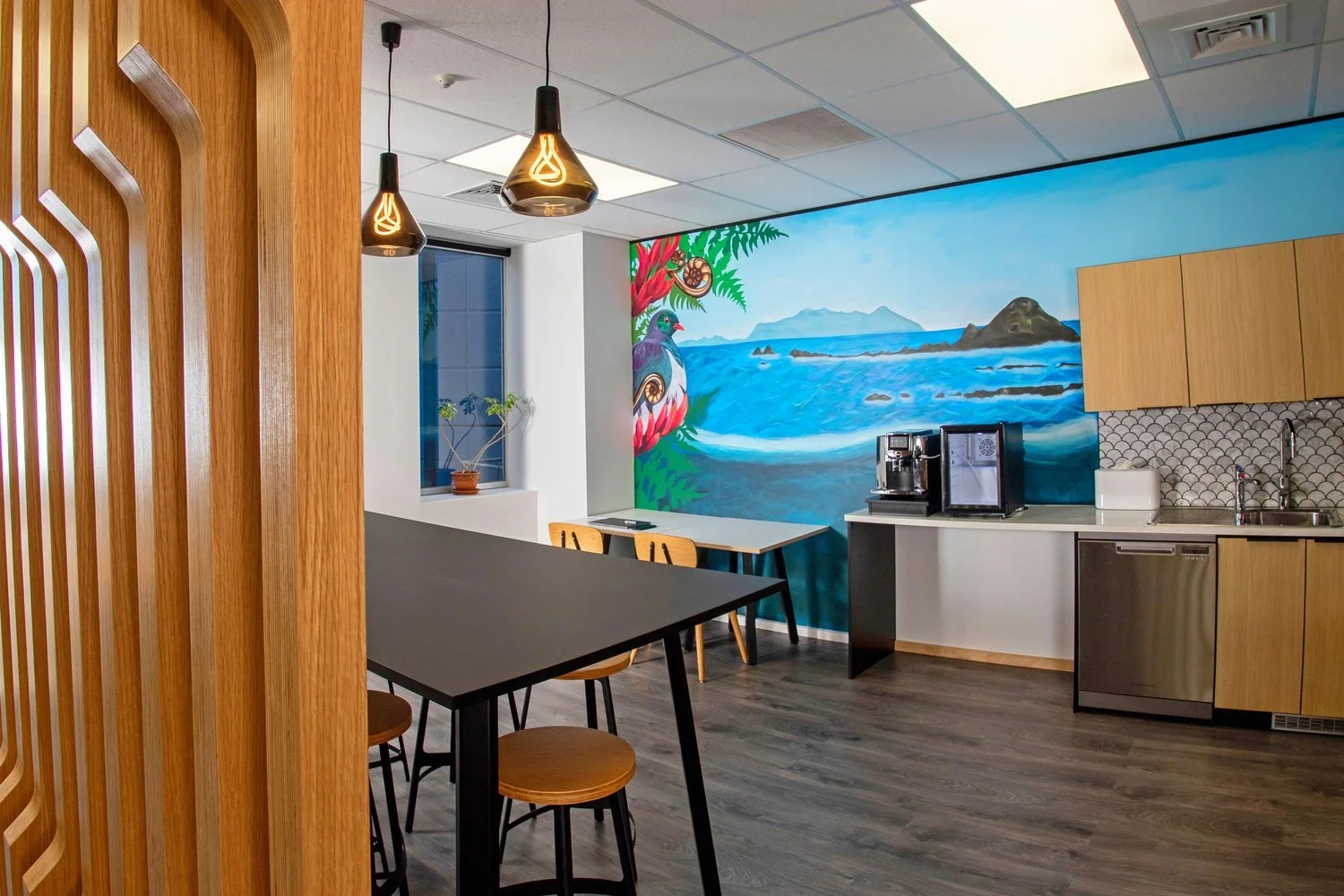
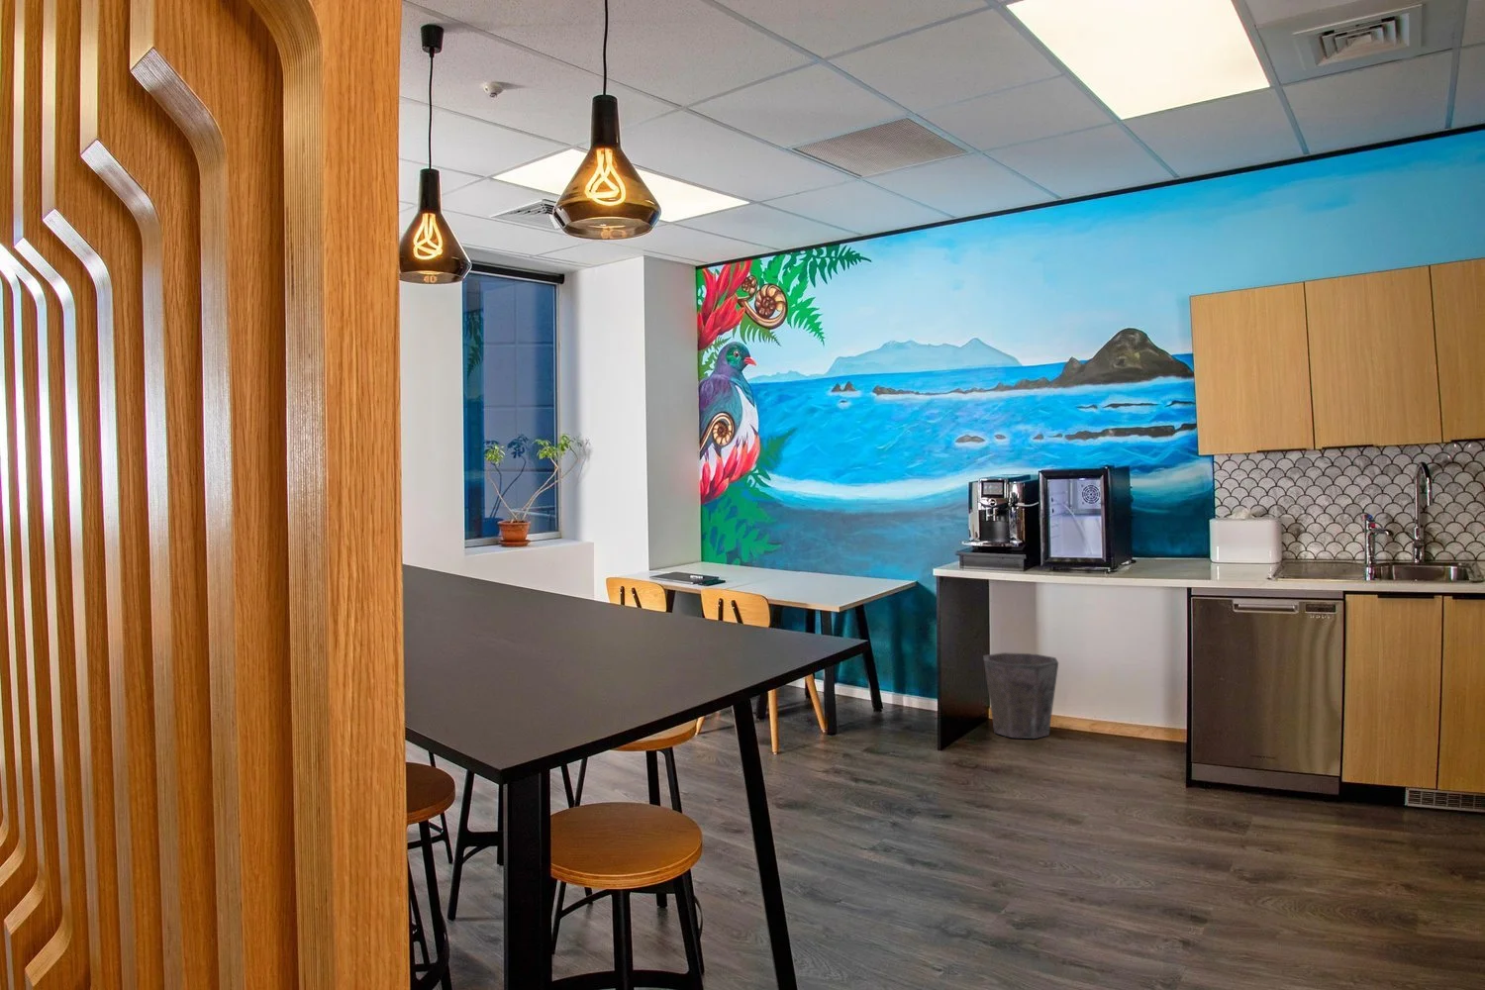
+ waste bin (1020, 695)
